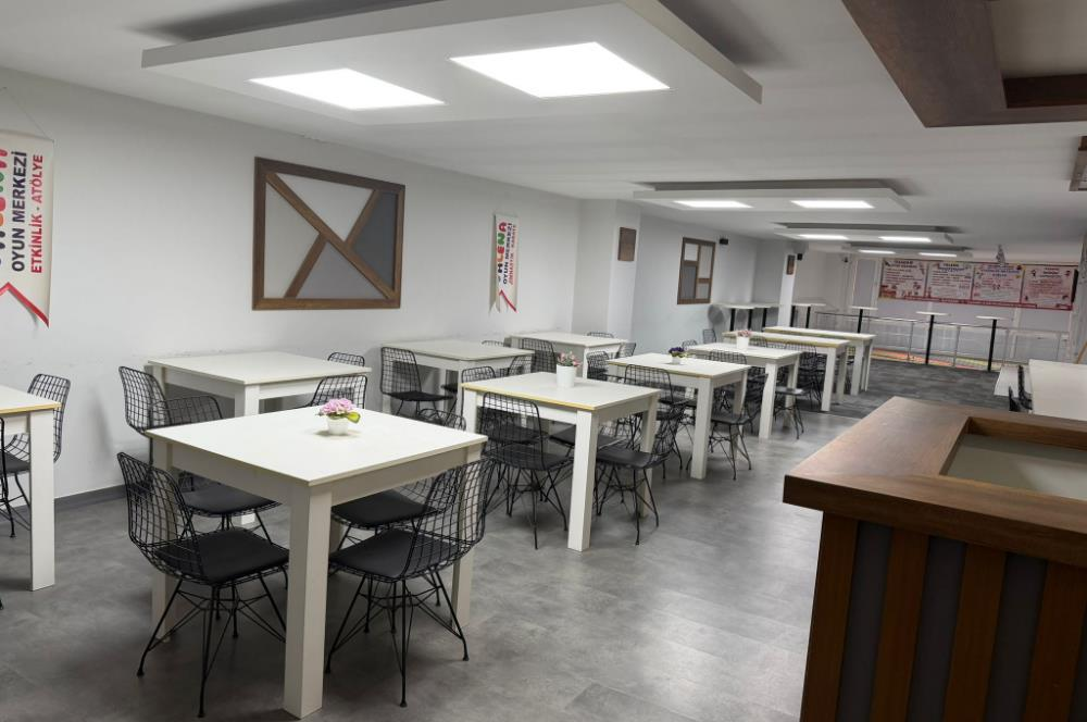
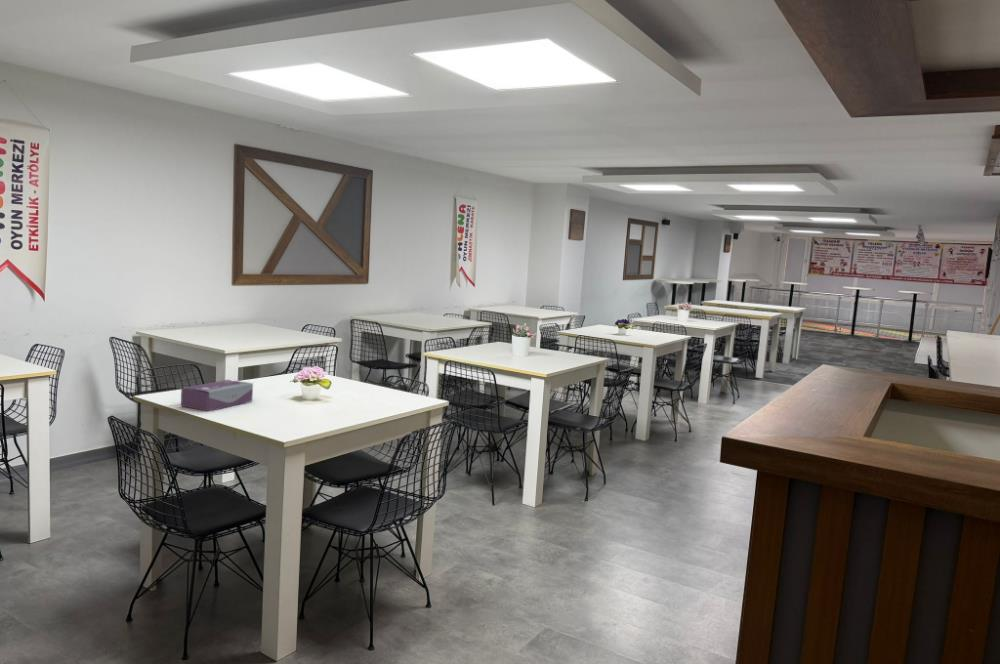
+ tissue box (217, 394)
